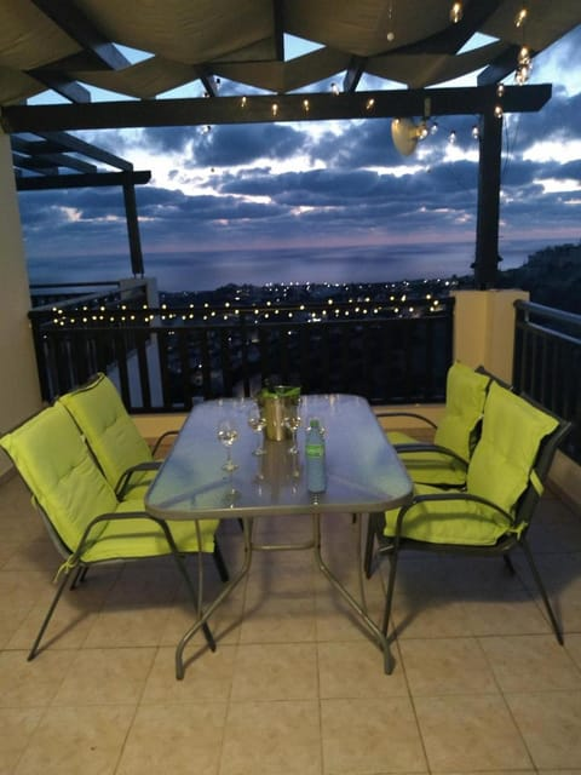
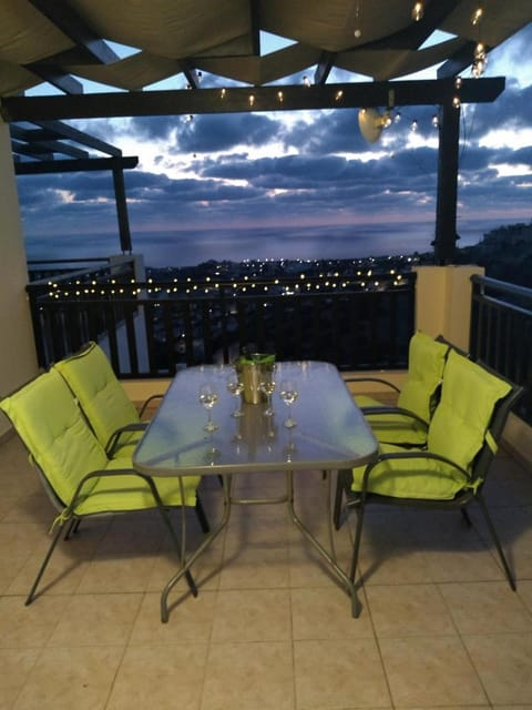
- water bottle (315, 455)
